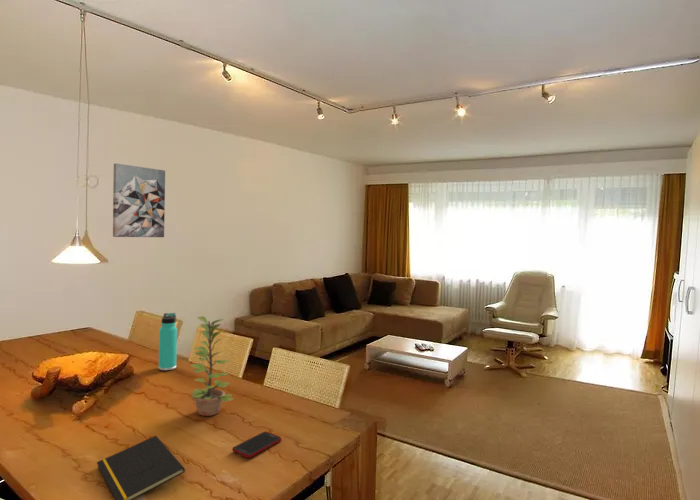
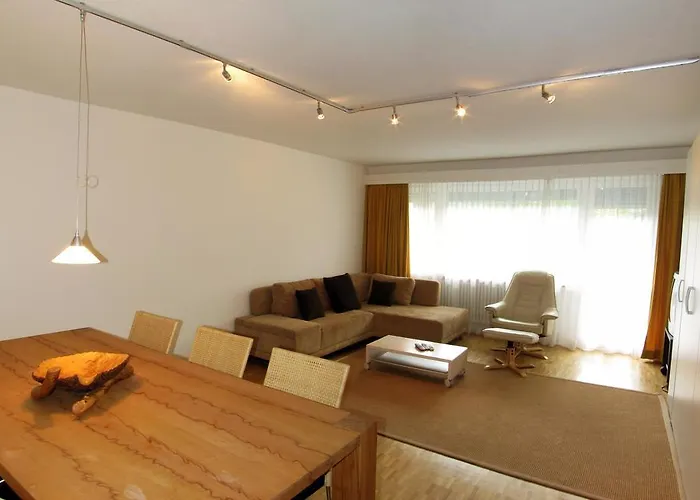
- wall art (140, 202)
- thermos bottle (167, 340)
- notepad (139, 467)
- plant (212, 365)
- cell phone (257, 444)
